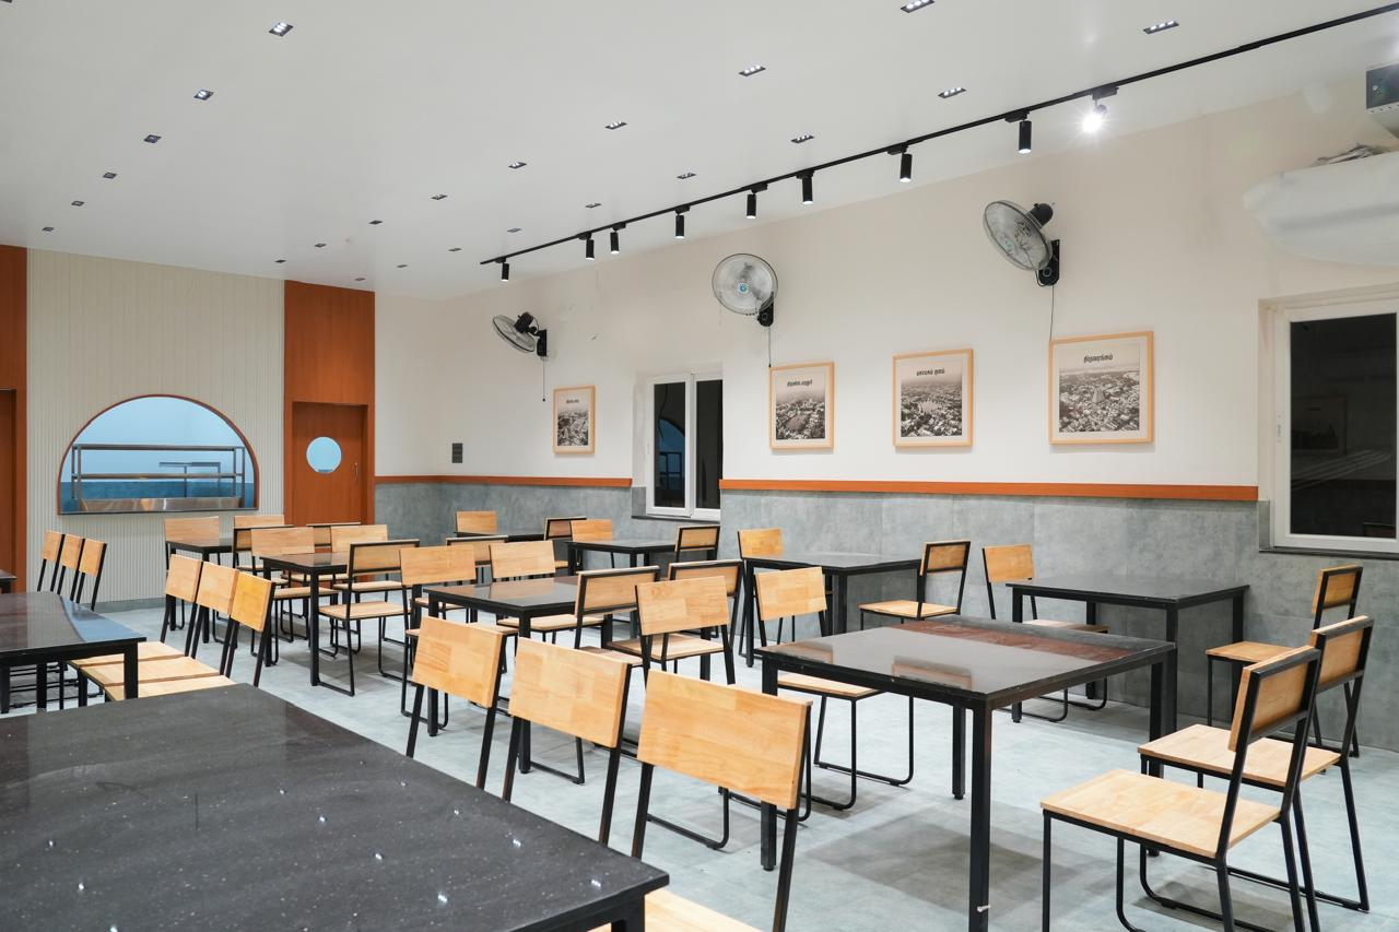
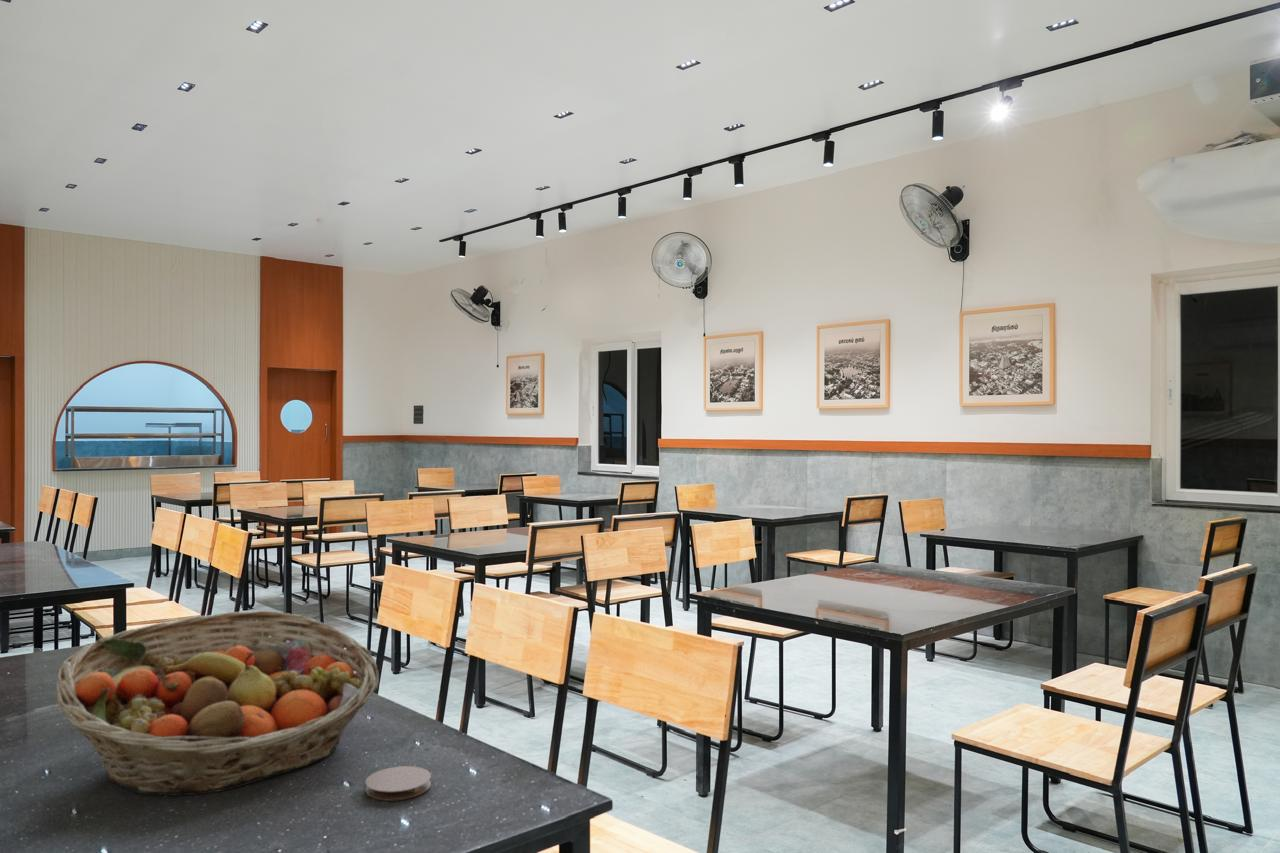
+ coaster (398, 782)
+ fruit basket (228, 694)
